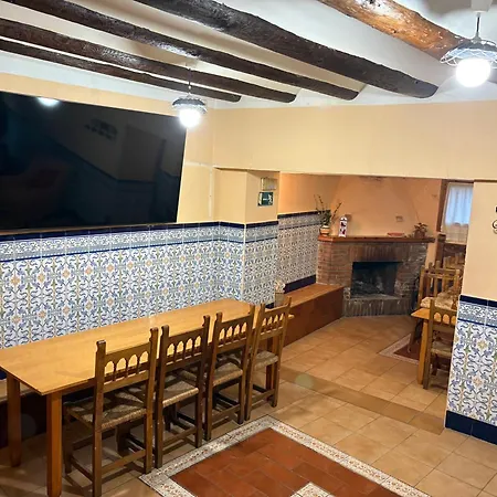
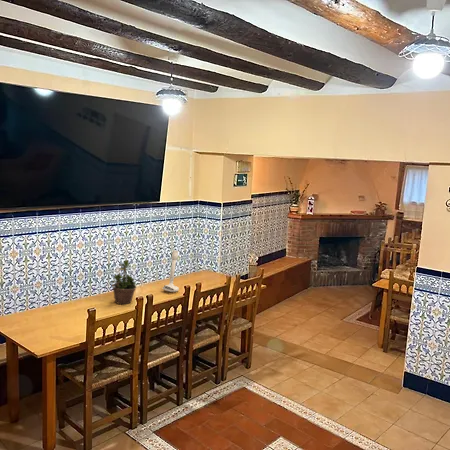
+ potted plant (125, 280)
+ candle holder (171, 271)
